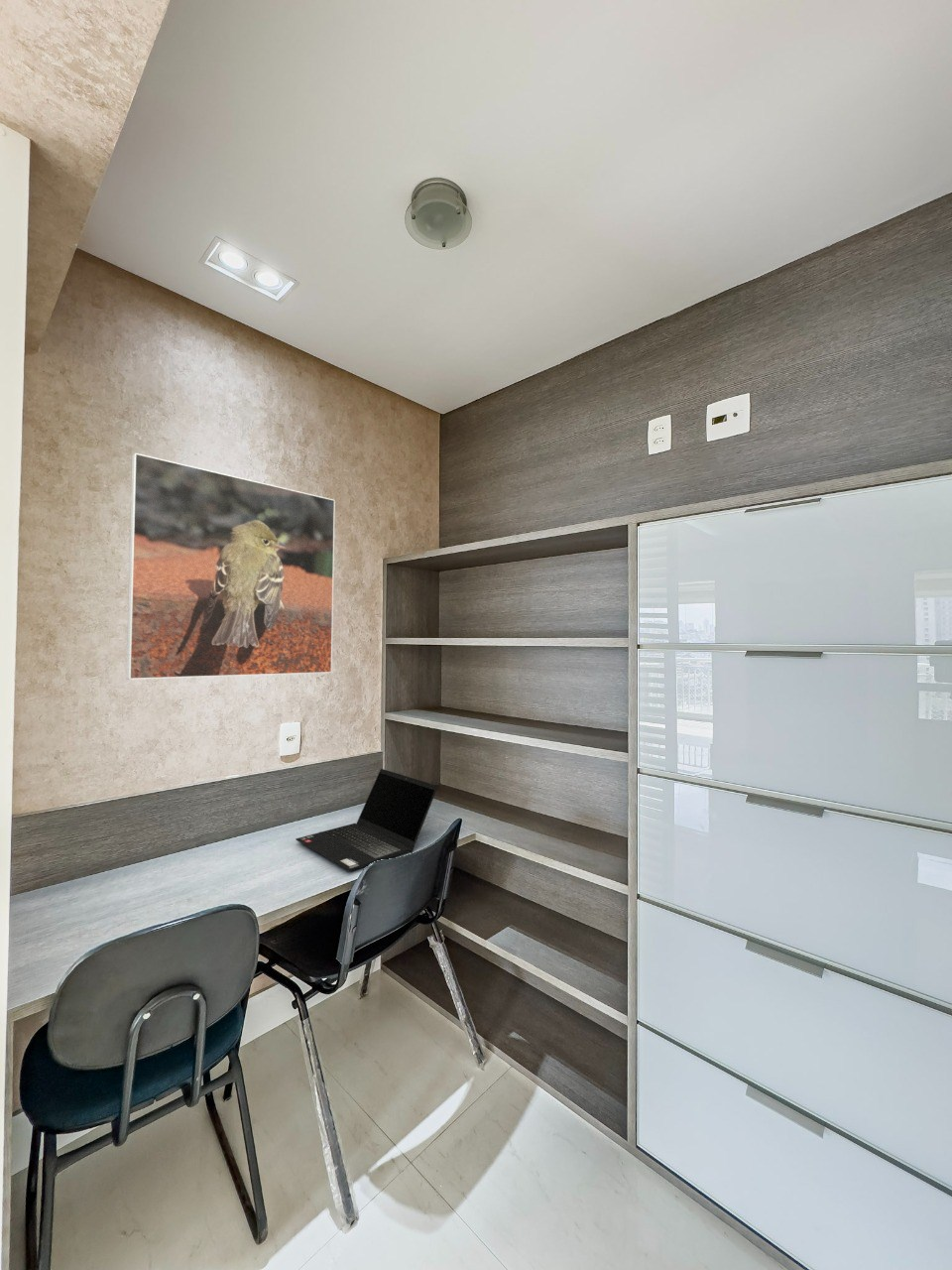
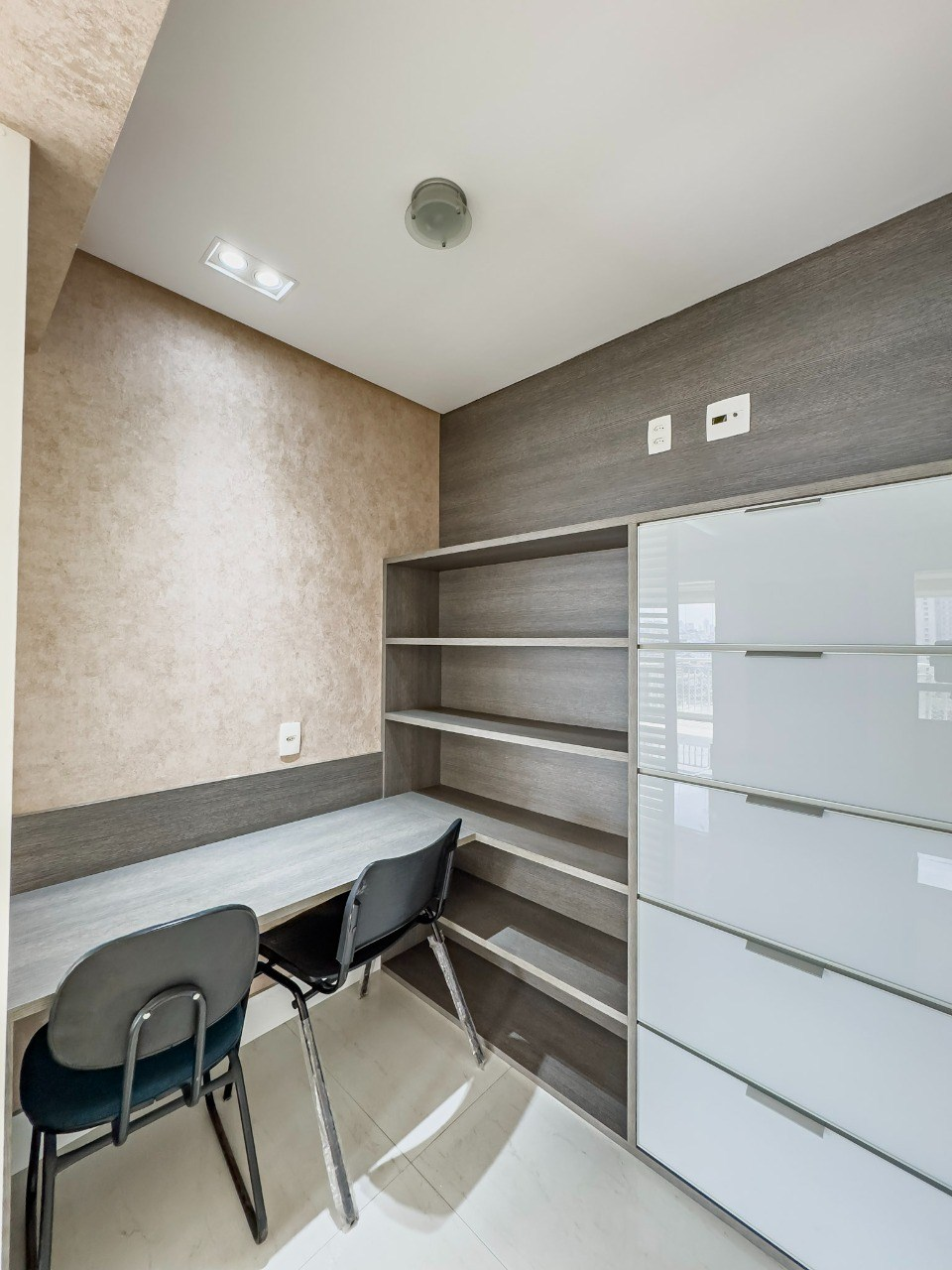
- laptop computer (367, 814)
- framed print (244, 577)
